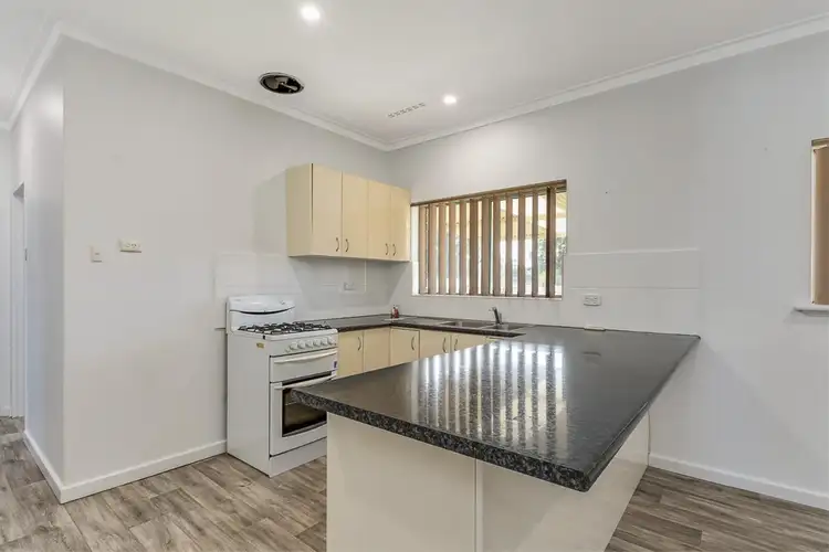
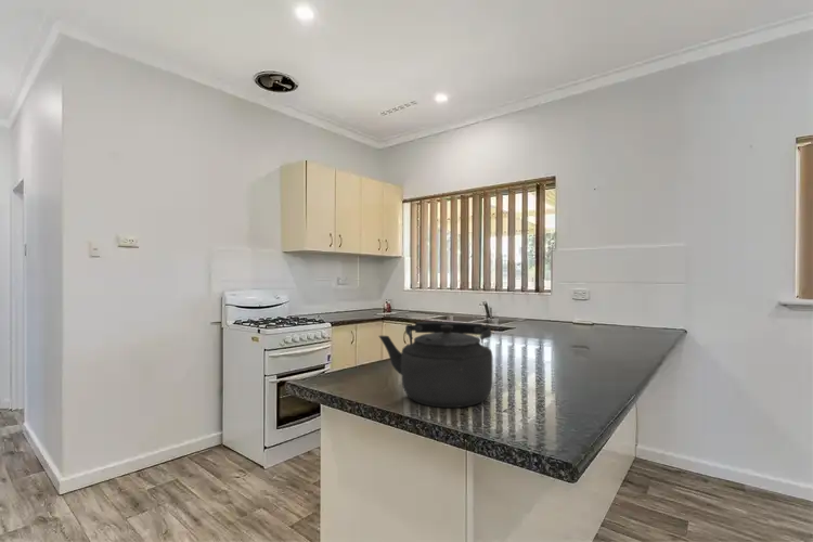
+ kettle (443, 359)
